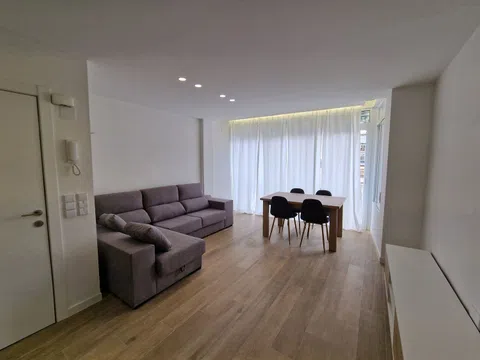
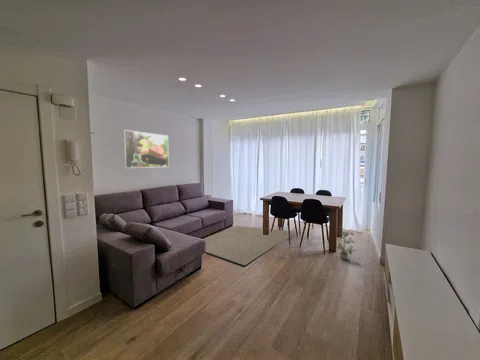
+ potted plant (347, 243)
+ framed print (148, 150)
+ rug (246, 238)
